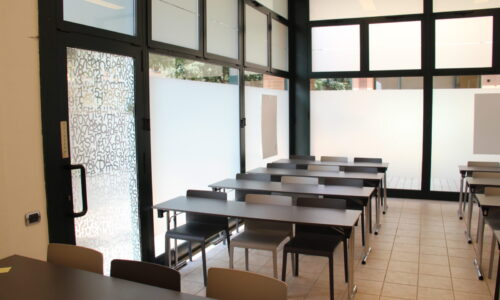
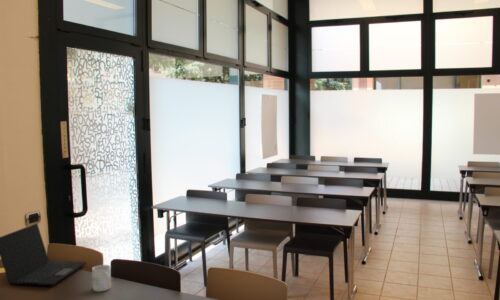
+ mug (104, 278)
+ laptop (43, 252)
